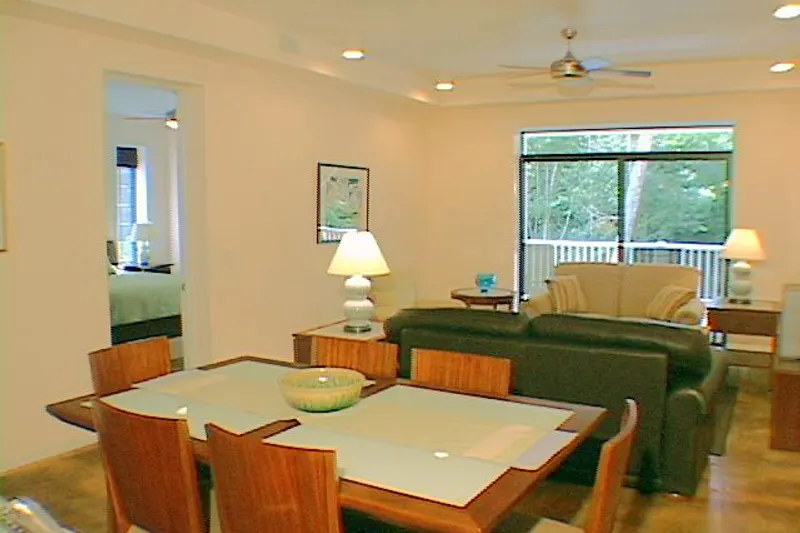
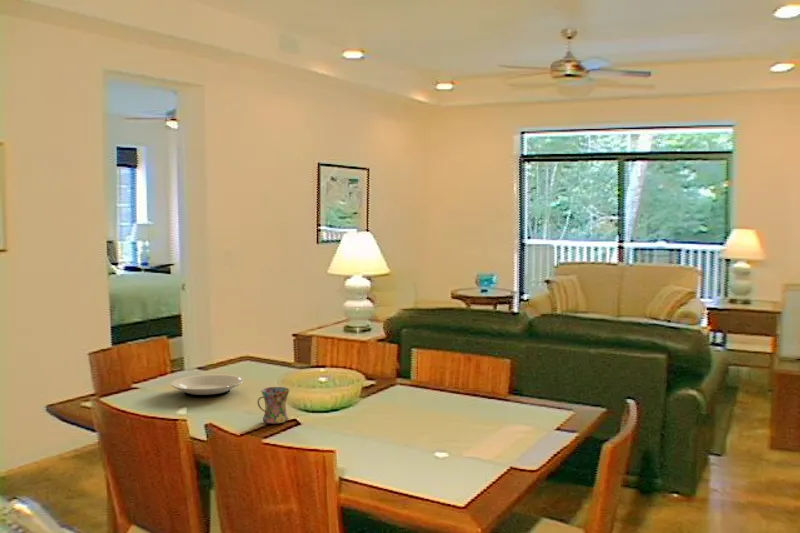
+ mug (272, 406)
+ plate (207, 386)
